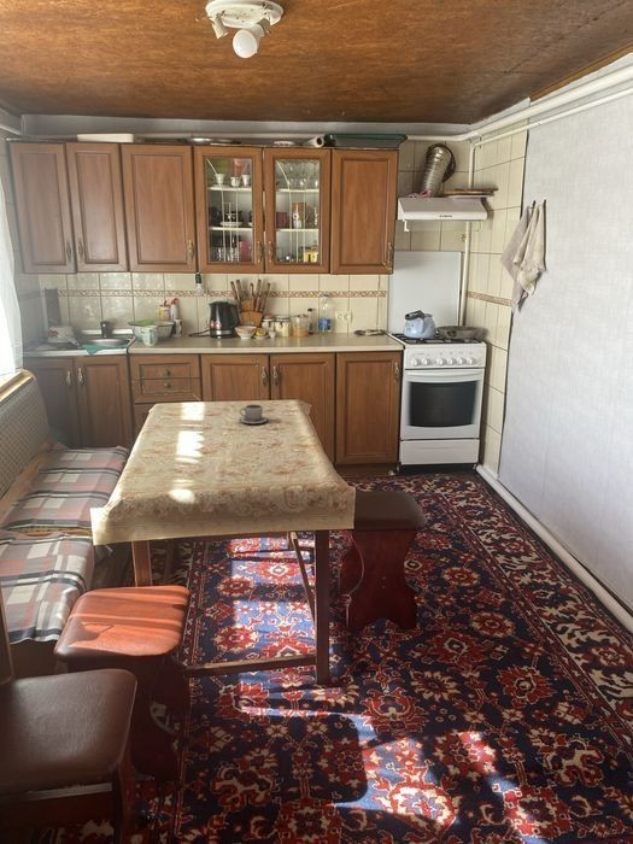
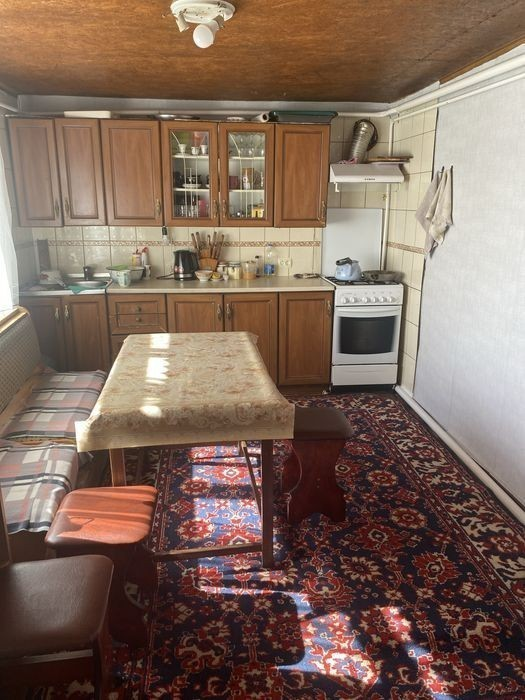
- cup (253, 414)
